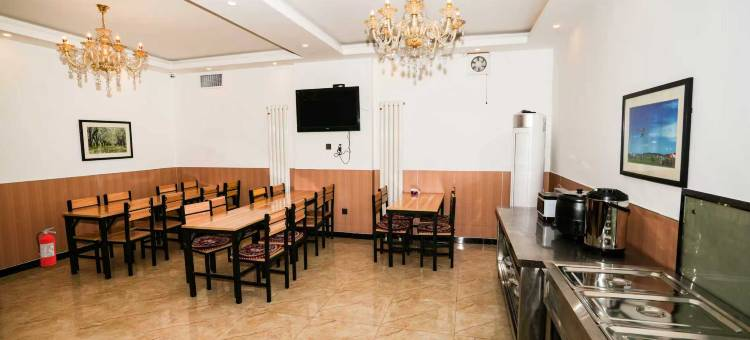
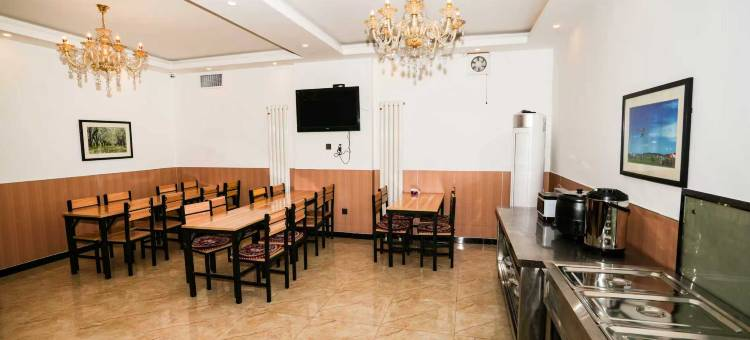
- fire extinguisher (47, 246)
